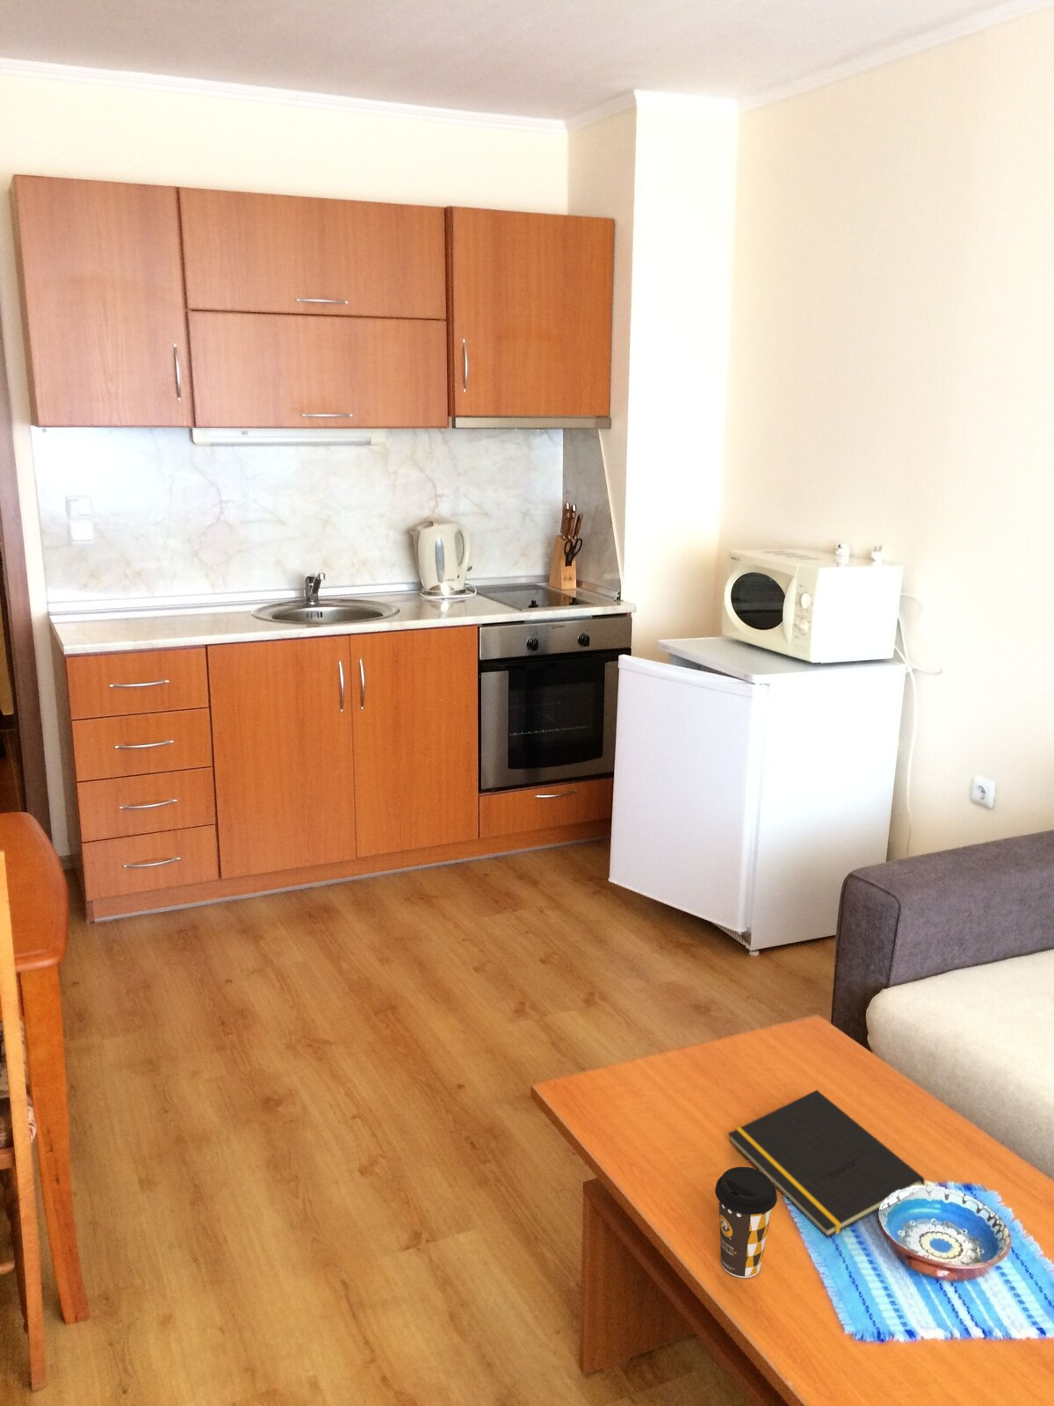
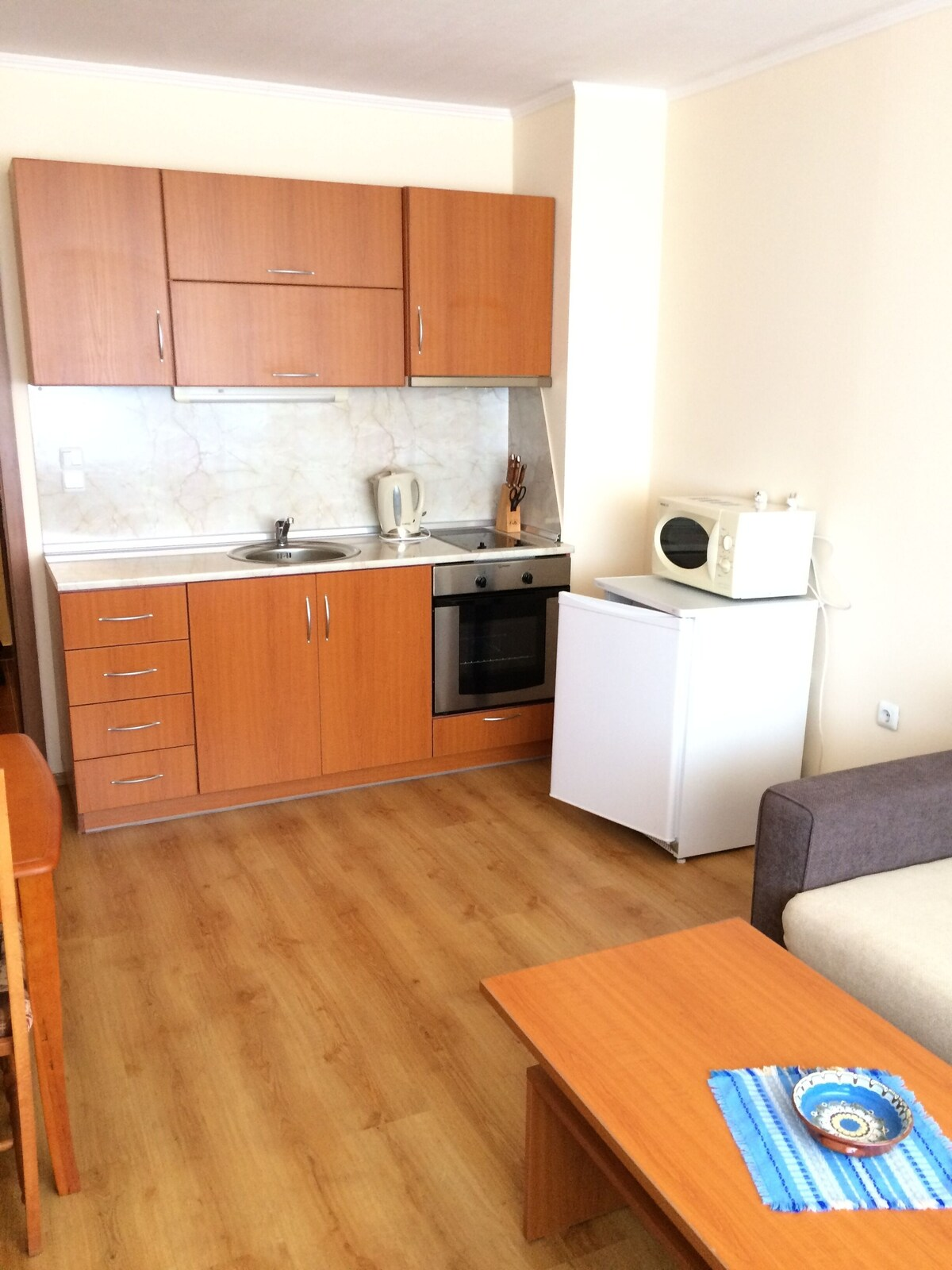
- notepad (823, 1158)
- coffee cup (743, 1223)
